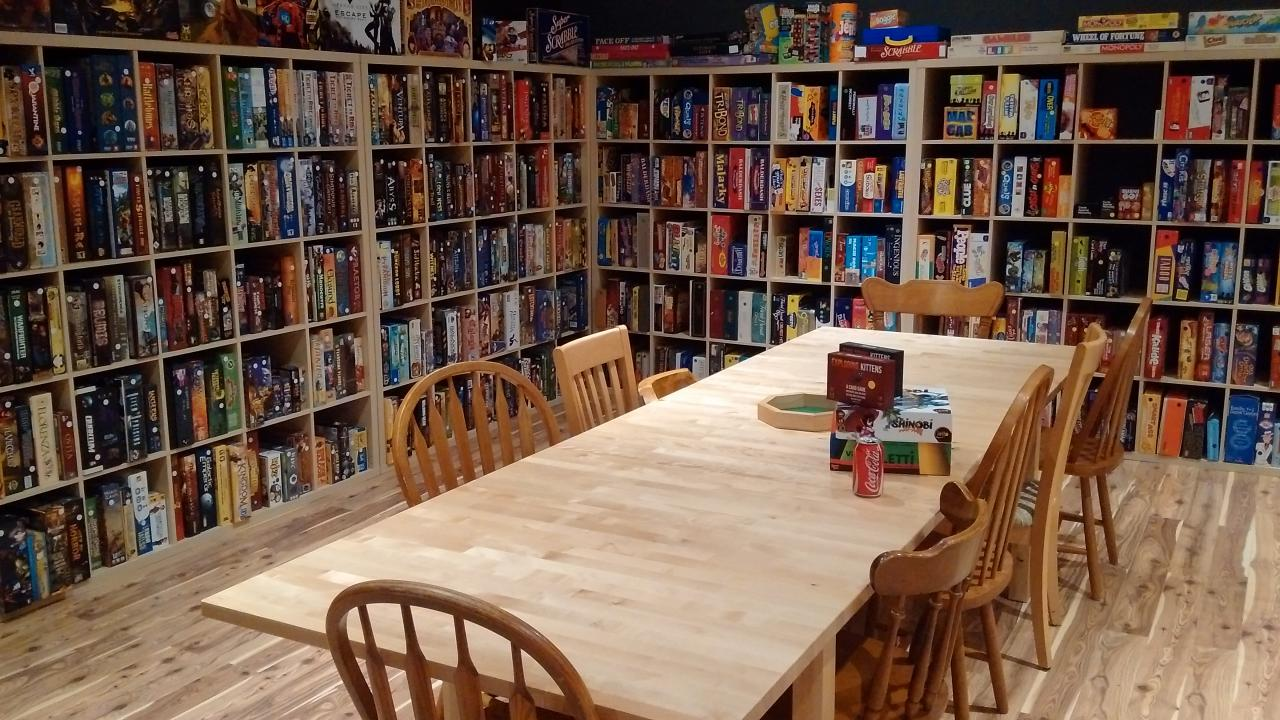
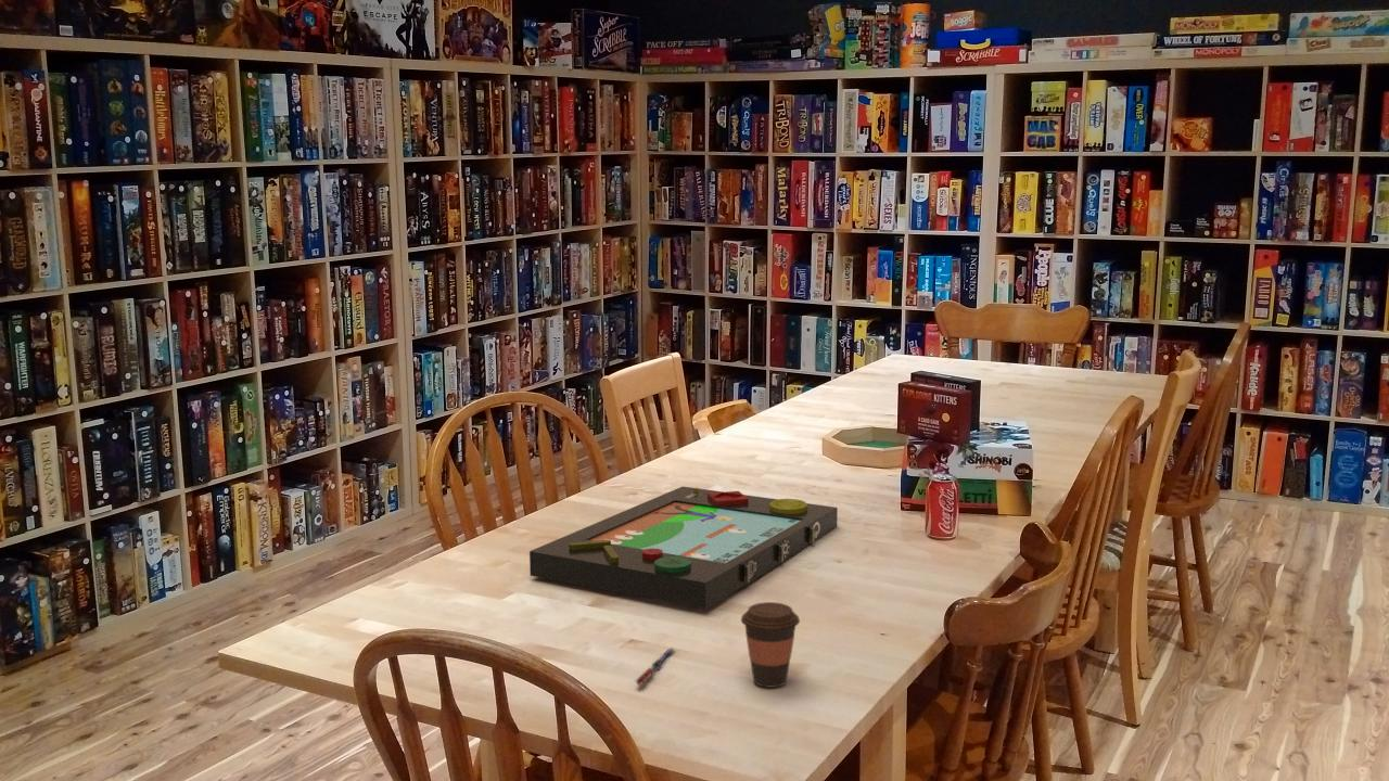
+ pen (655, 664)
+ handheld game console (694, 536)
+ coffee cup (769, 645)
